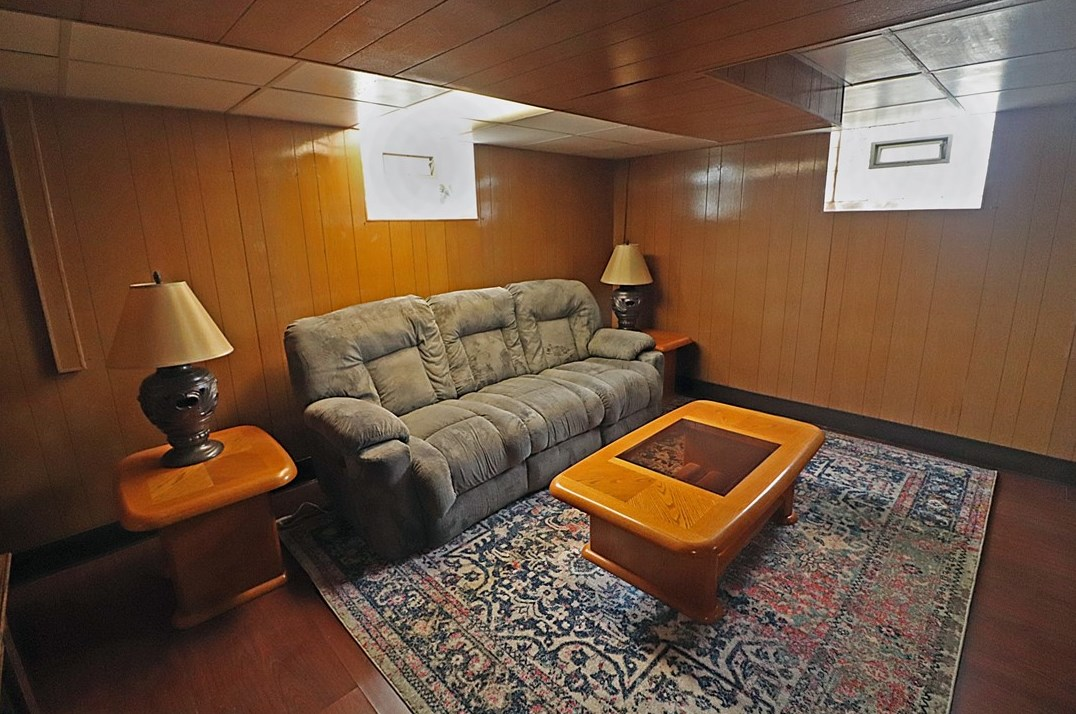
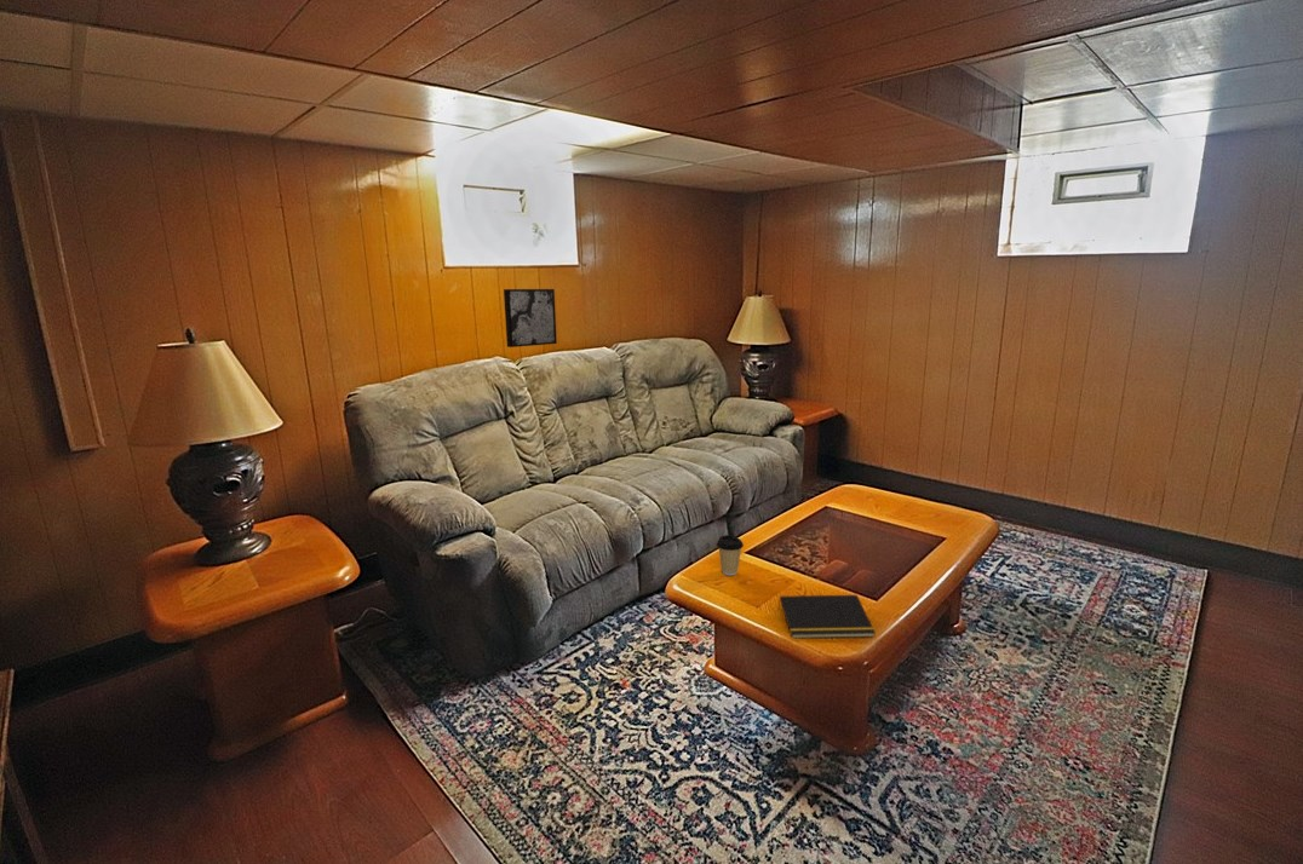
+ coffee cup (729, 555)
+ wall art (530, 317)
+ notepad (825, 615)
